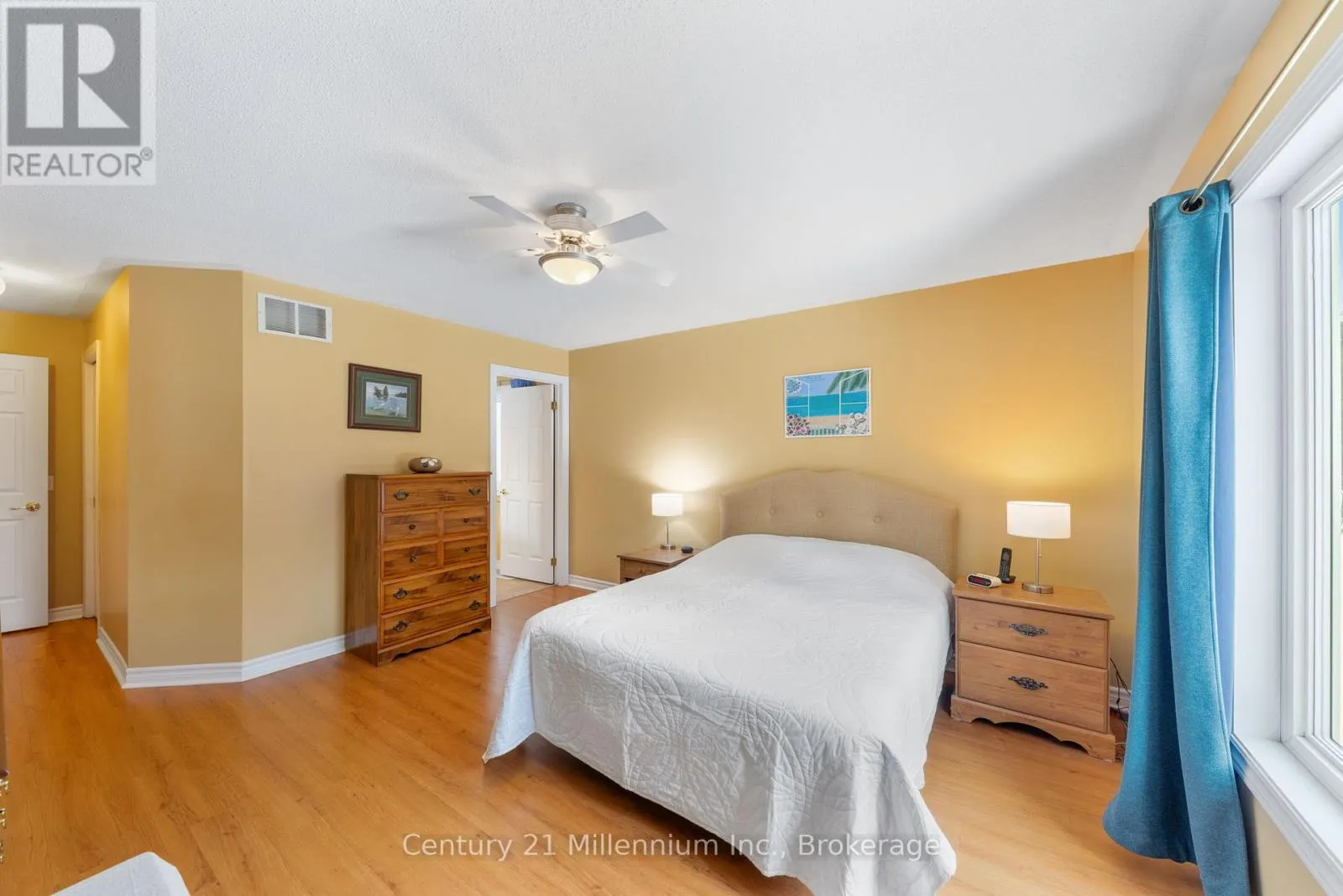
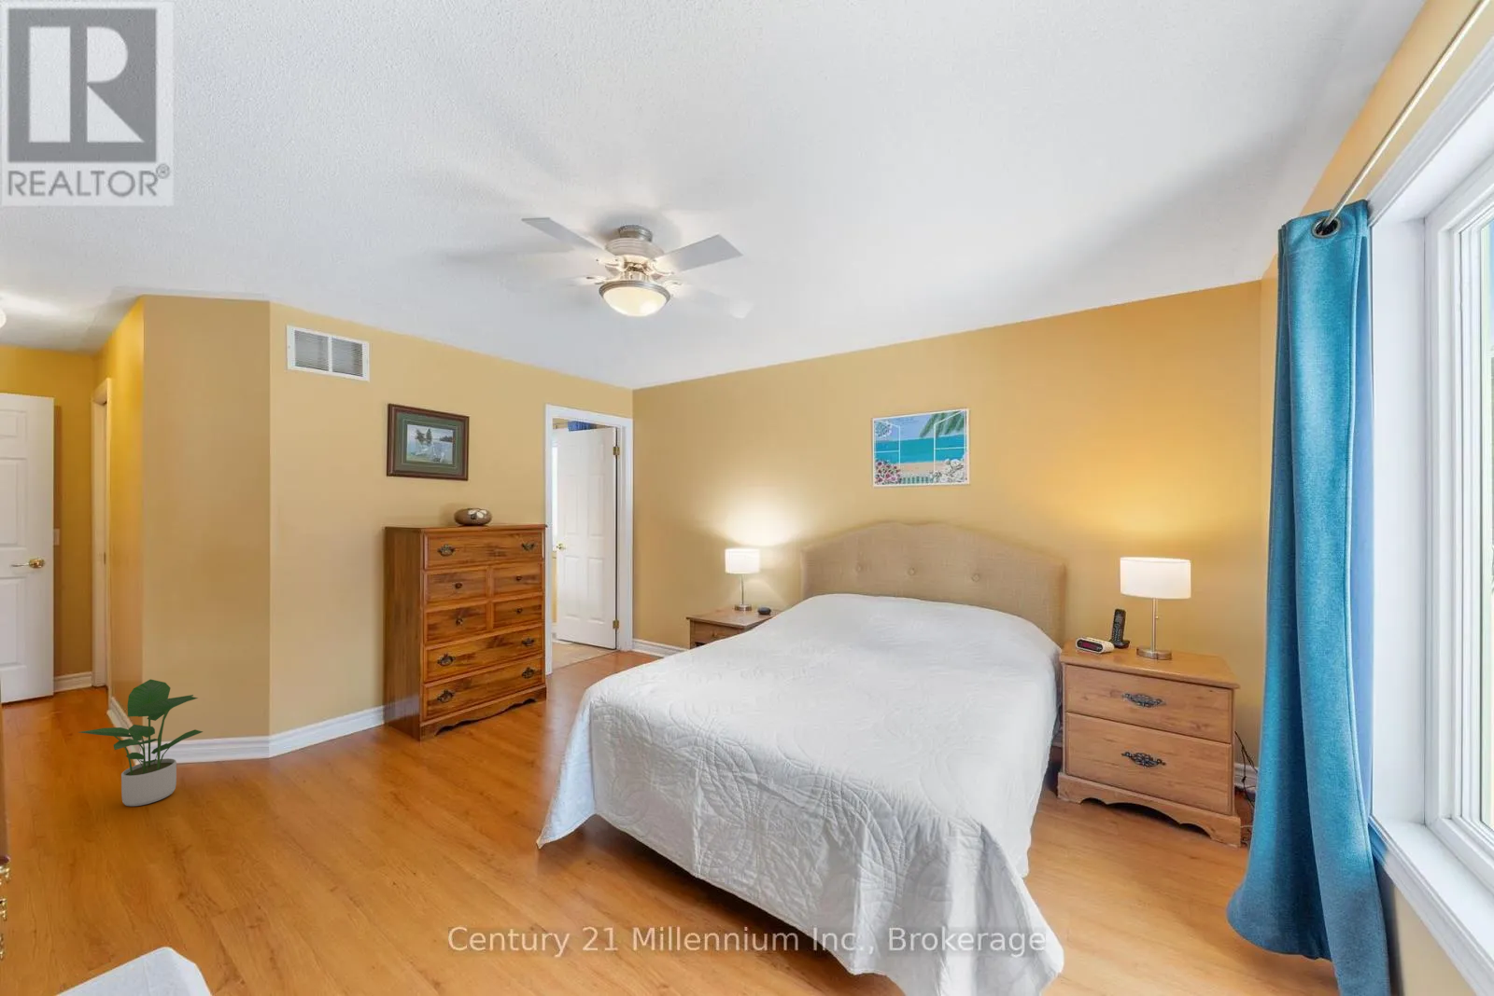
+ potted plant (142, 745)
